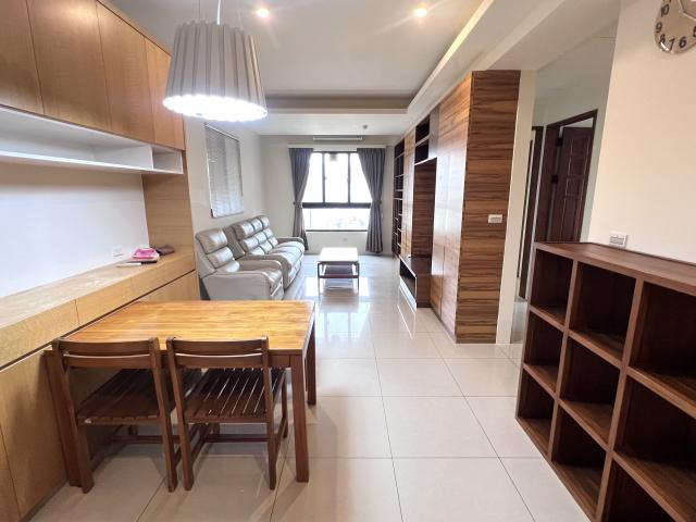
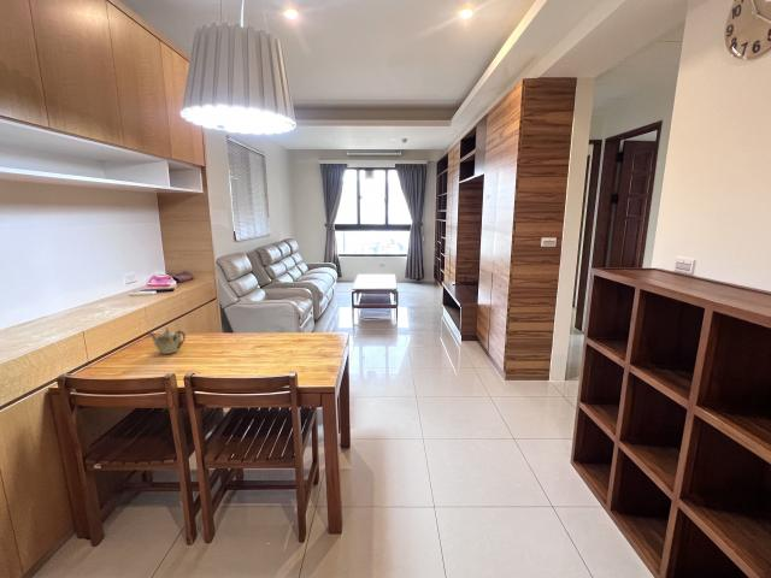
+ teapot (166, 340)
